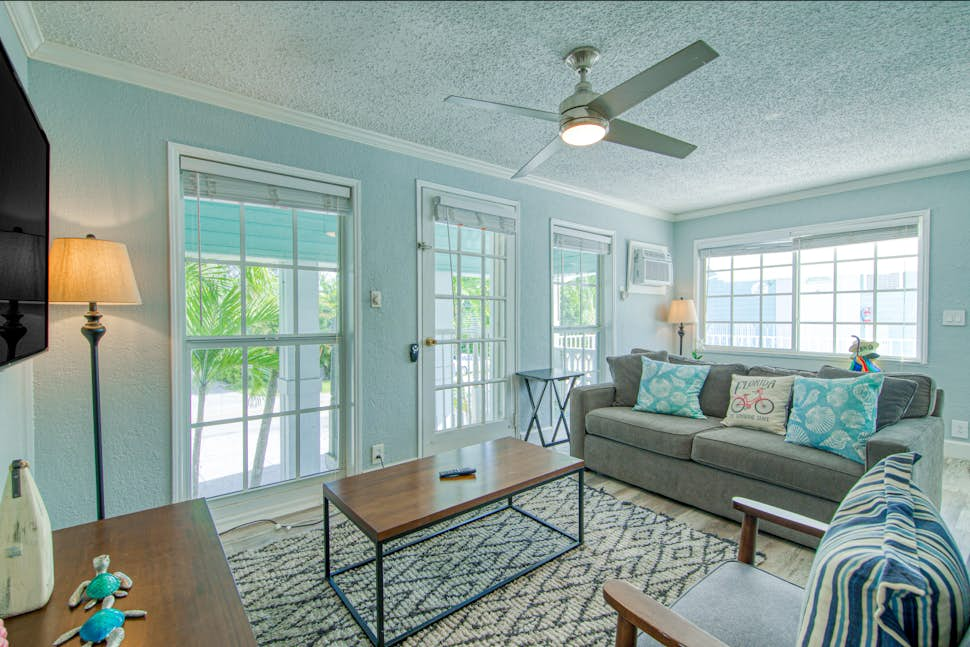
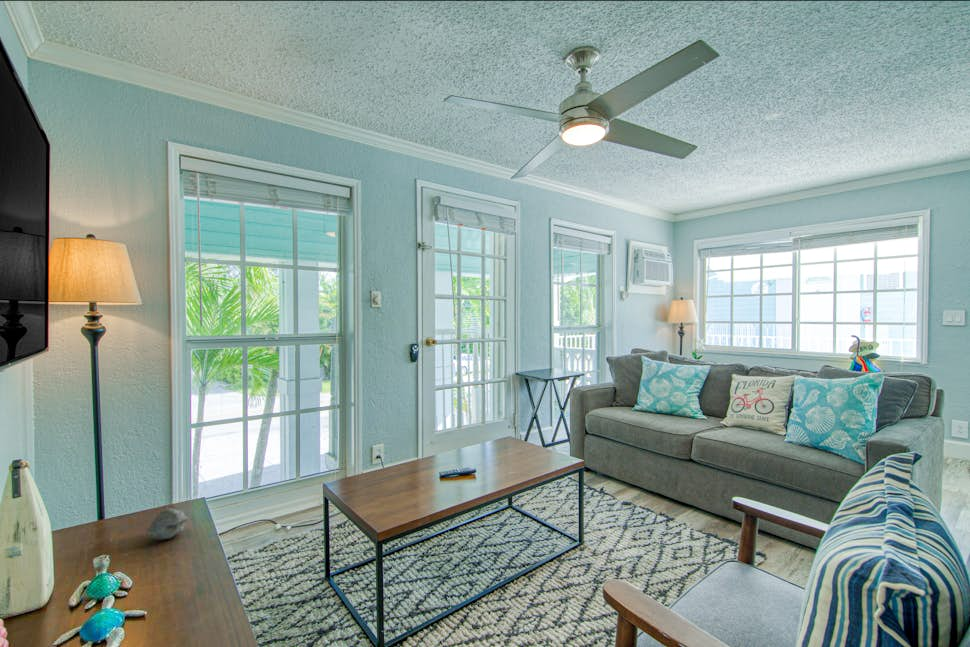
+ seashell (168, 522)
